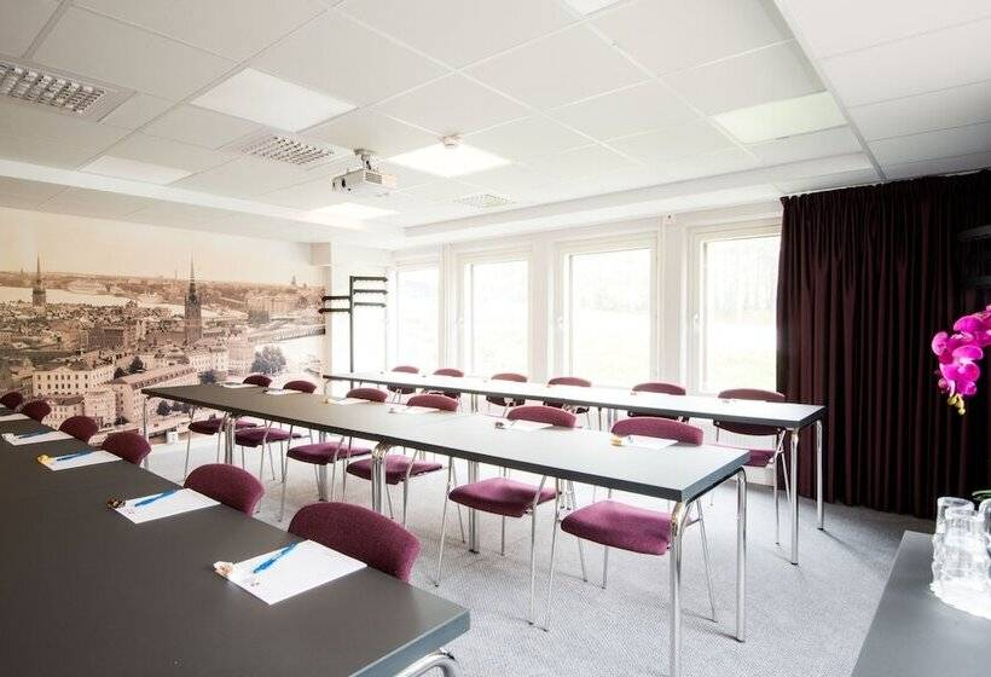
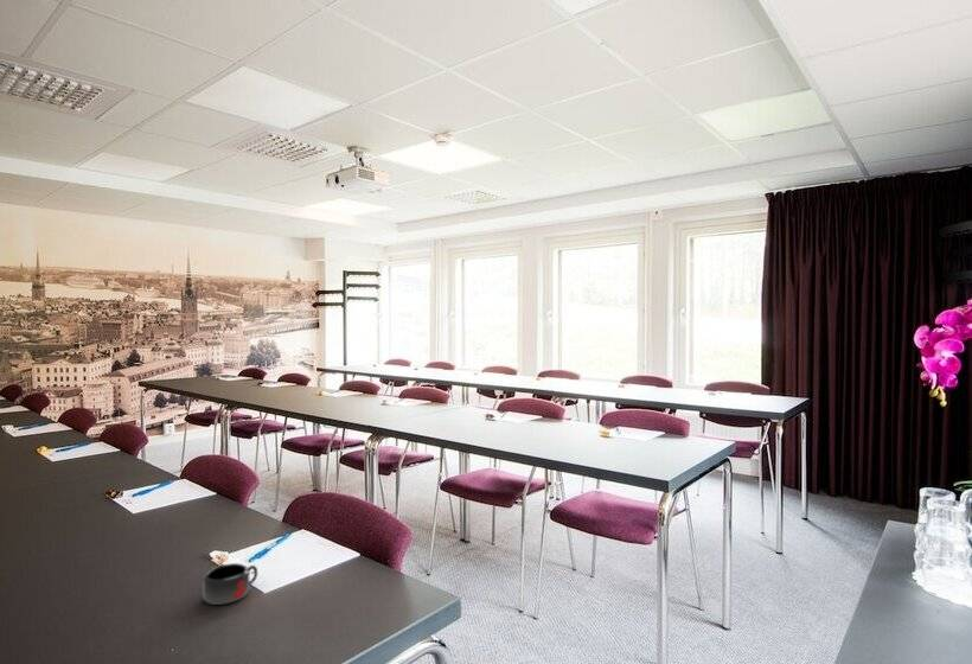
+ mug (231, 581)
